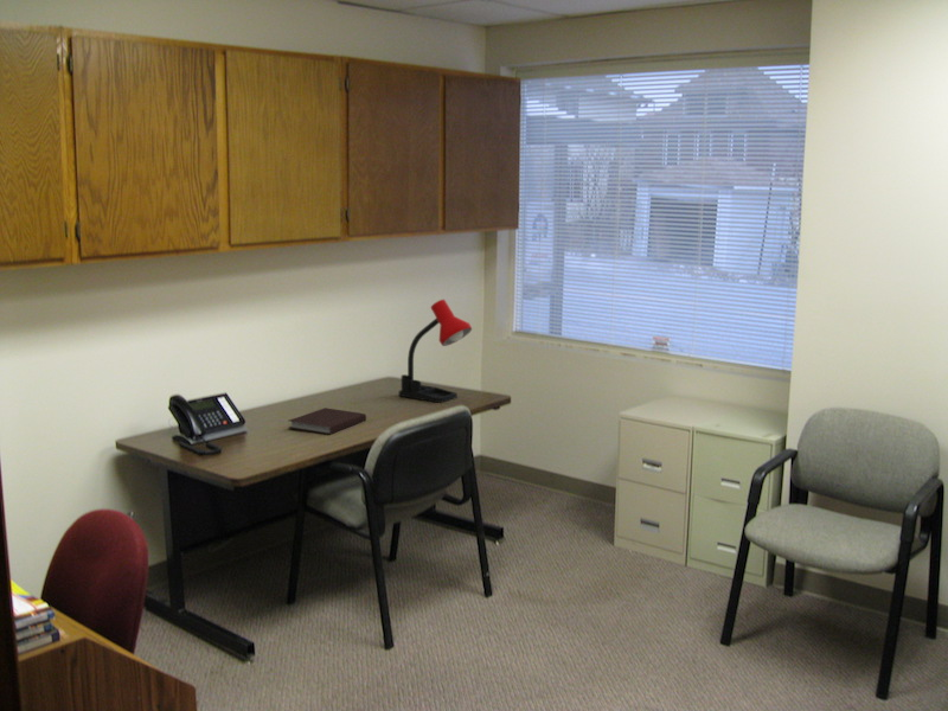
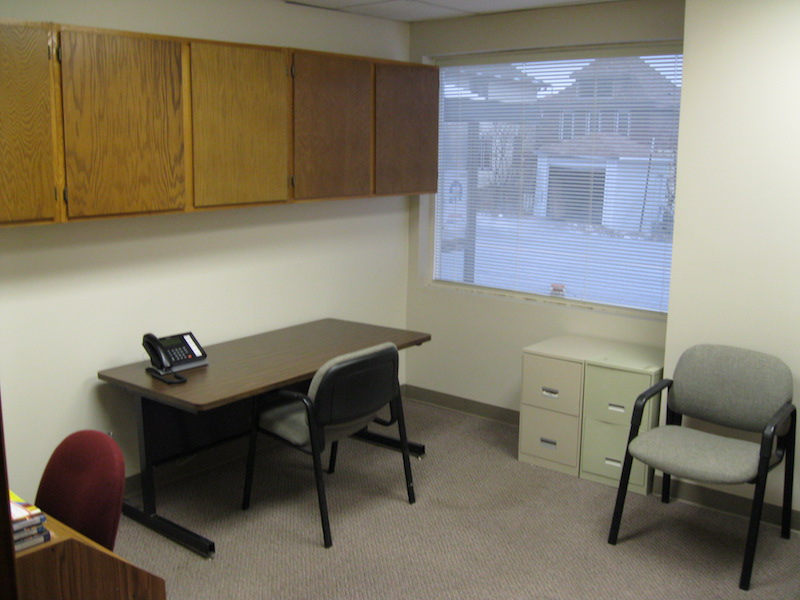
- desk lamp (441, 344)
- notebook (327, 421)
